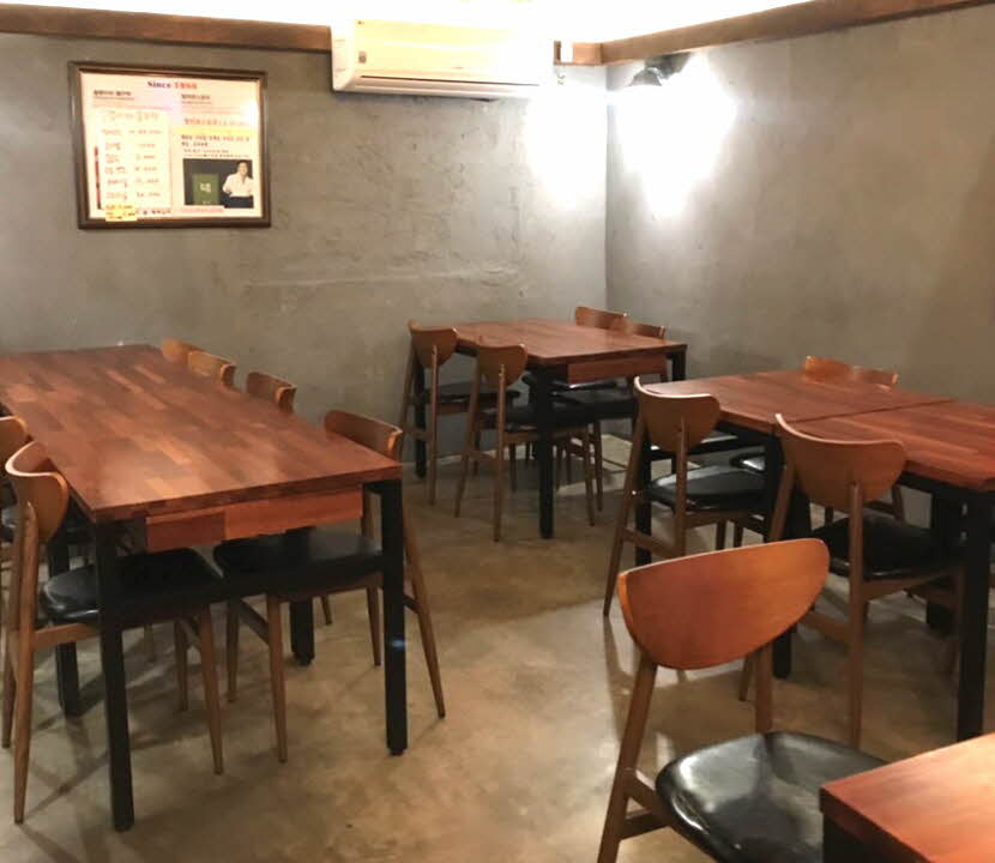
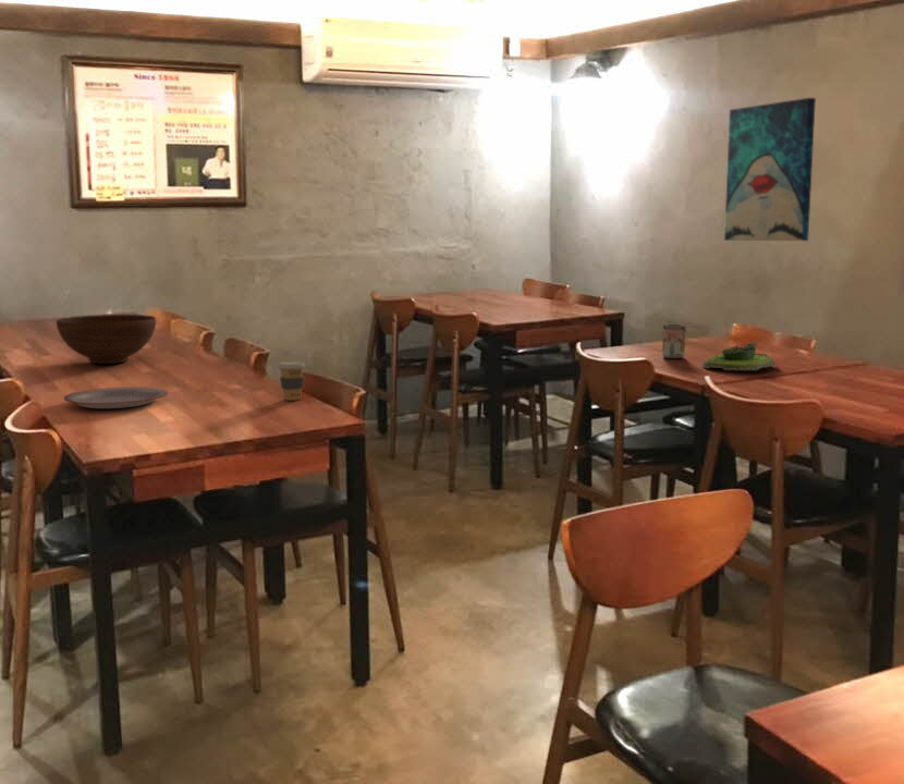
+ plate (117, 397)
+ beverage can (673, 341)
+ coffee cup (291, 380)
+ fruit bowl (108, 340)
+ plant pot (738, 354)
+ wall art (767, 172)
